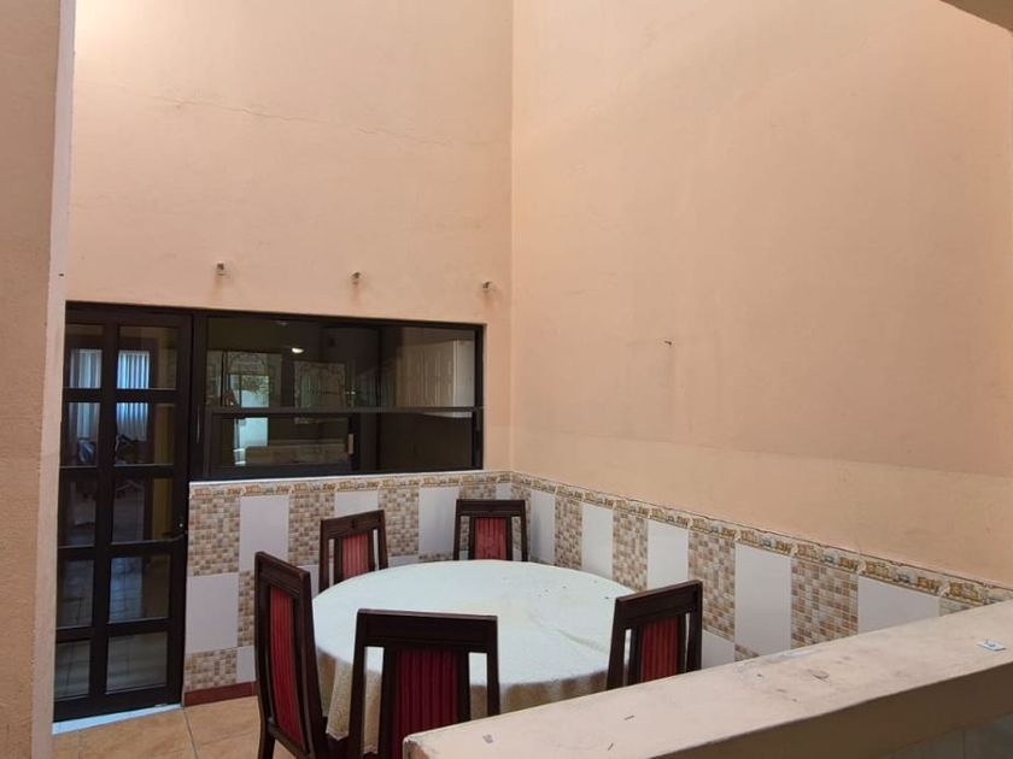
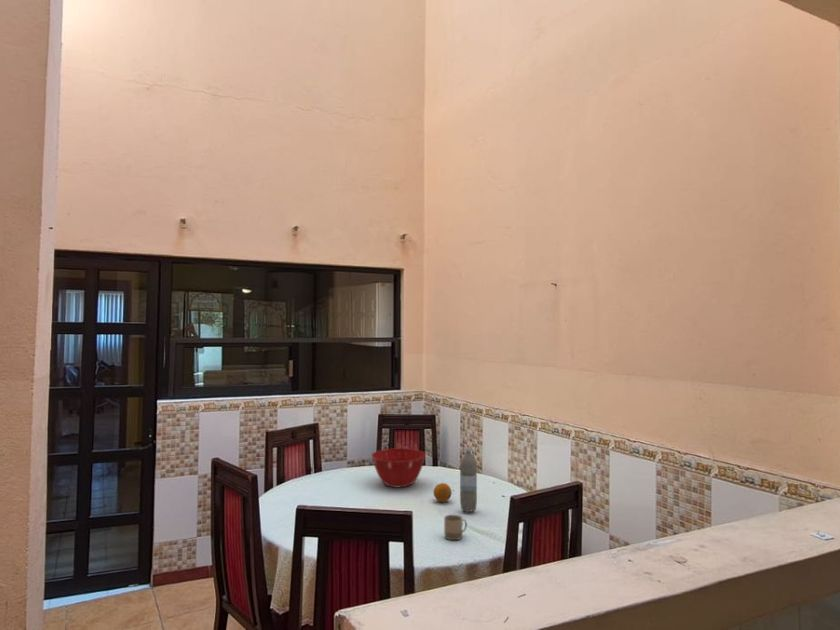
+ cup (456, 526)
+ fruit (442, 492)
+ mixing bowl (398, 468)
+ water bottle (468, 479)
